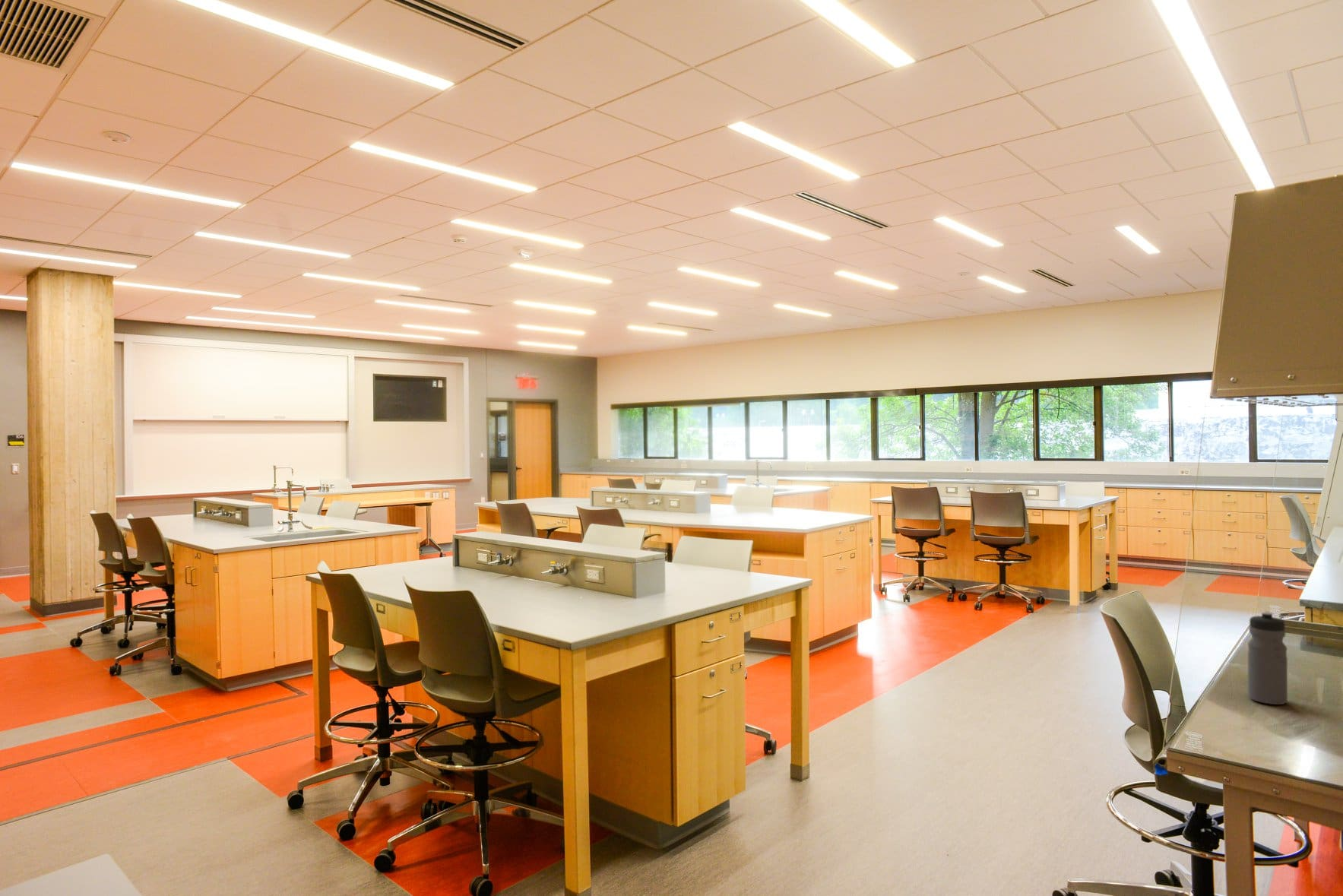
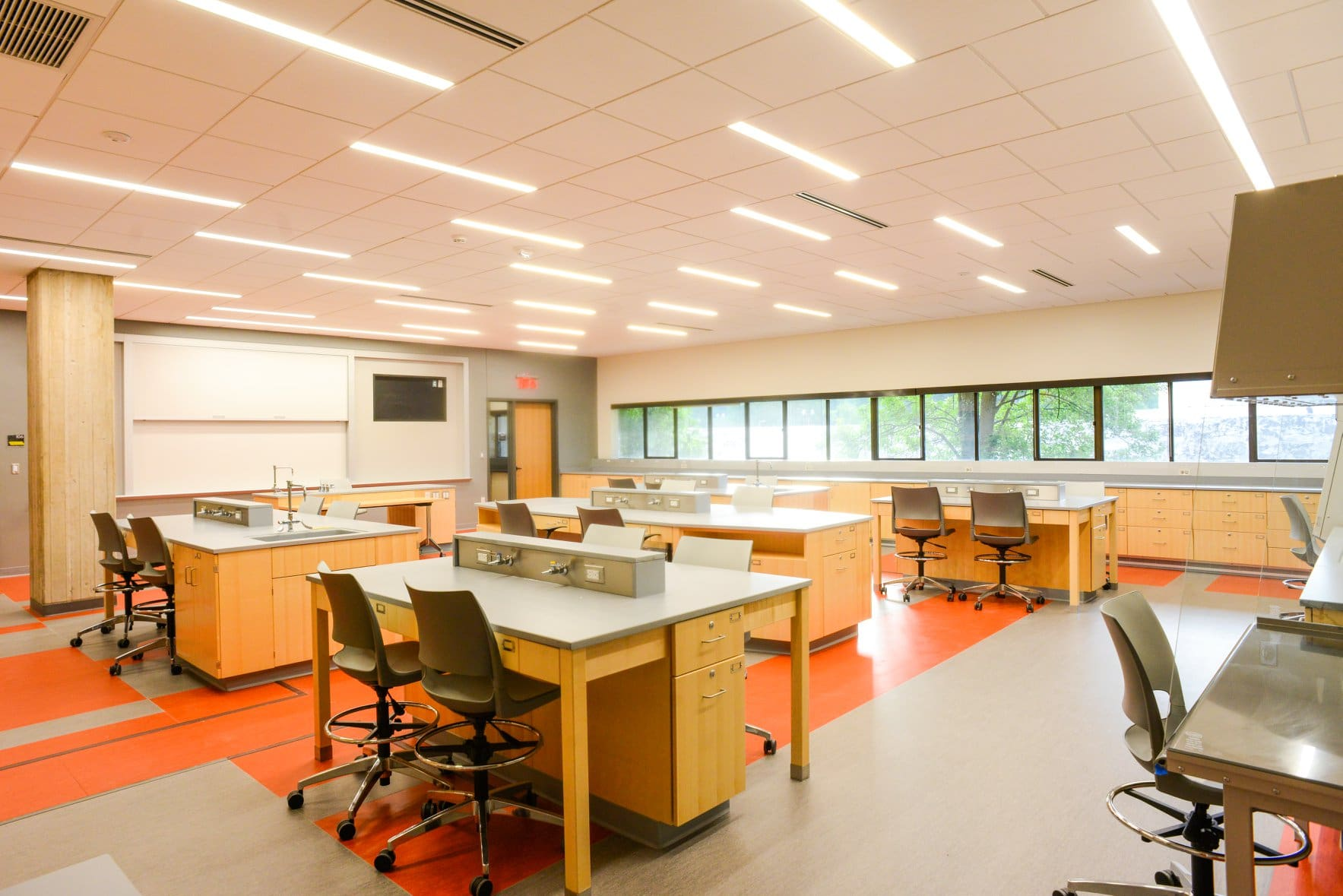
- water bottle (1267, 656)
